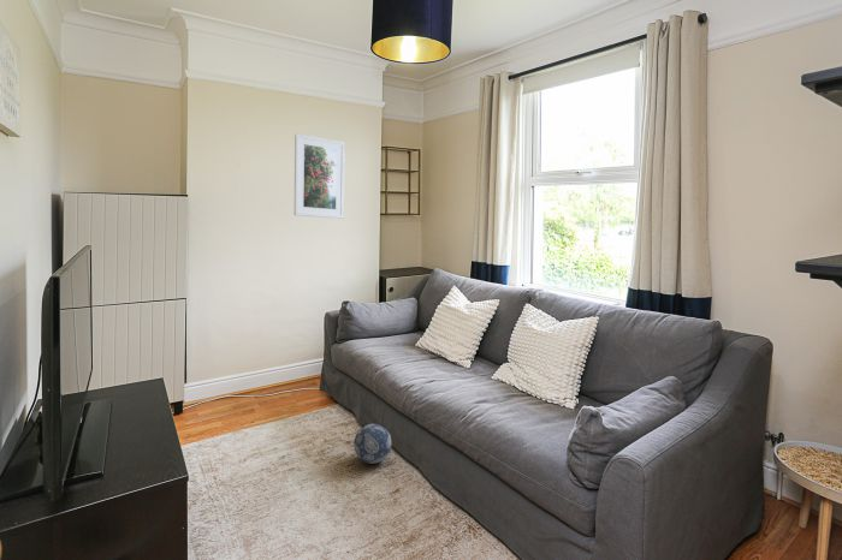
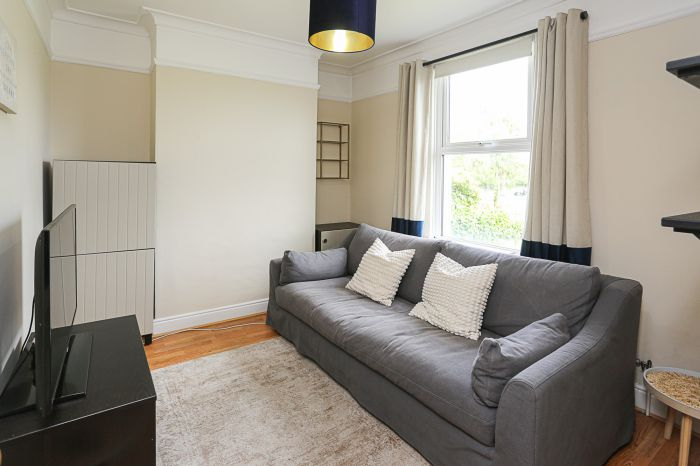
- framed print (320, 177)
- decorative ball (372, 443)
